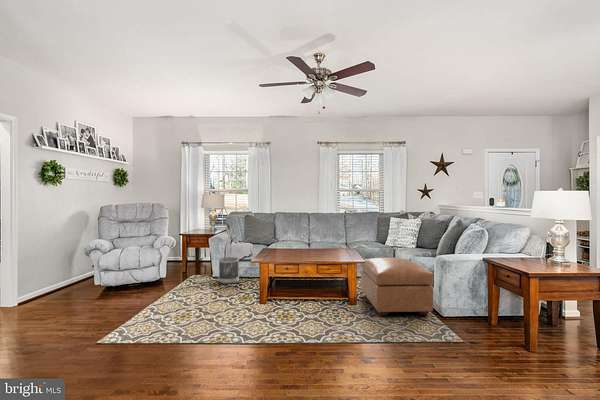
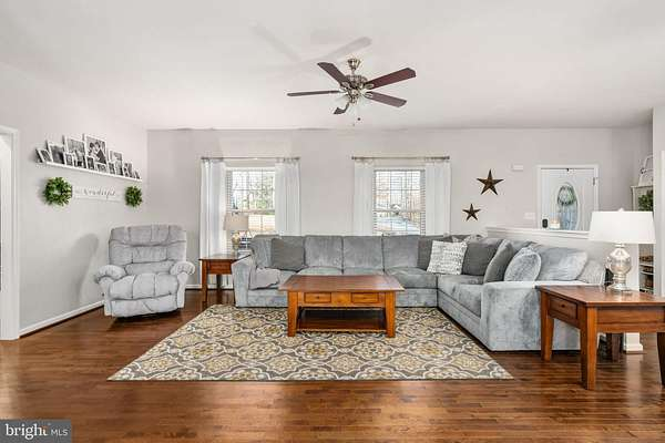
- ottoman (393, 282)
- wastebasket (228, 269)
